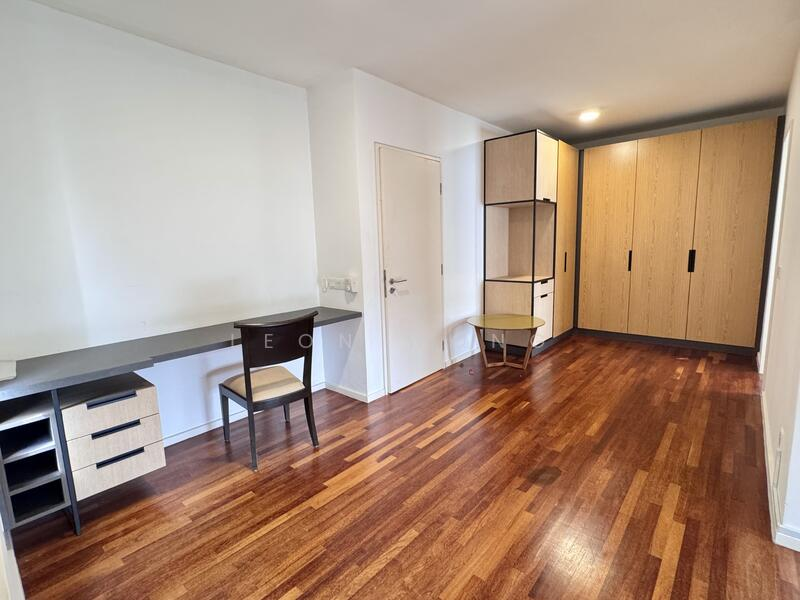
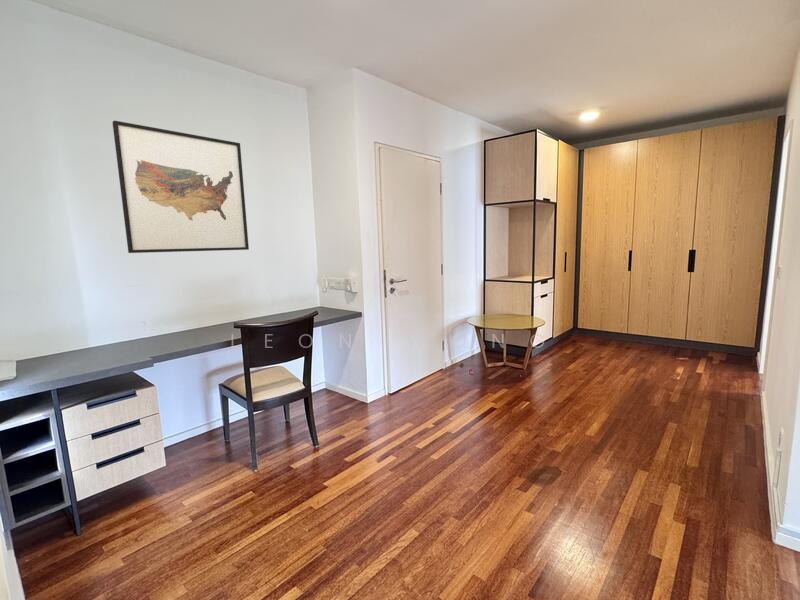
+ wall art (188, 193)
